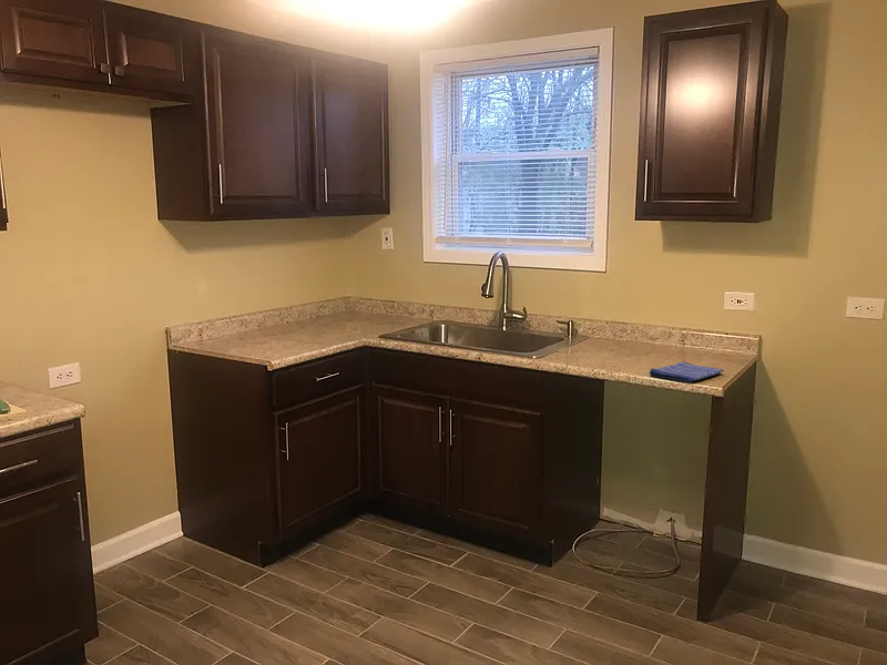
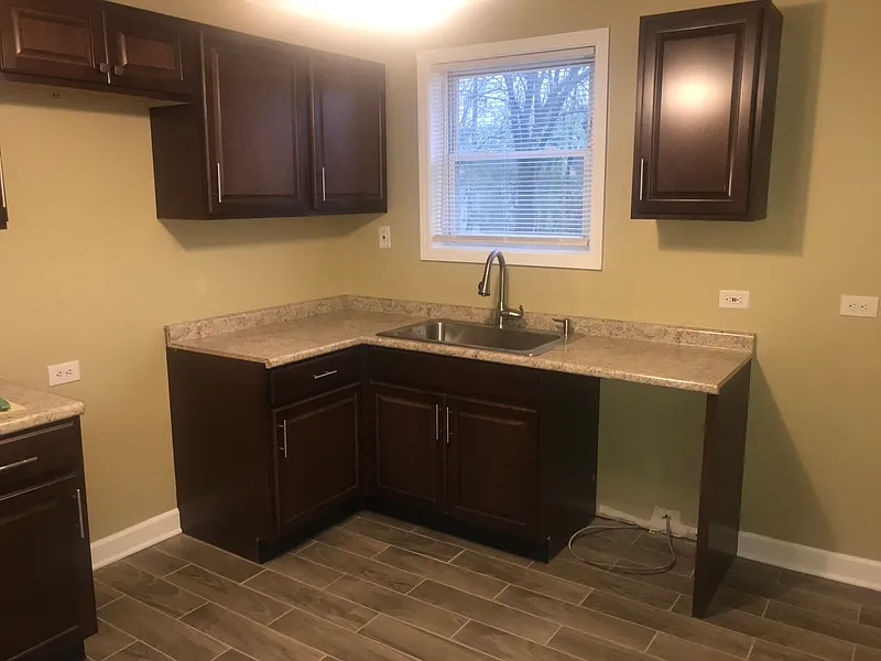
- dish towel (685, 370)
